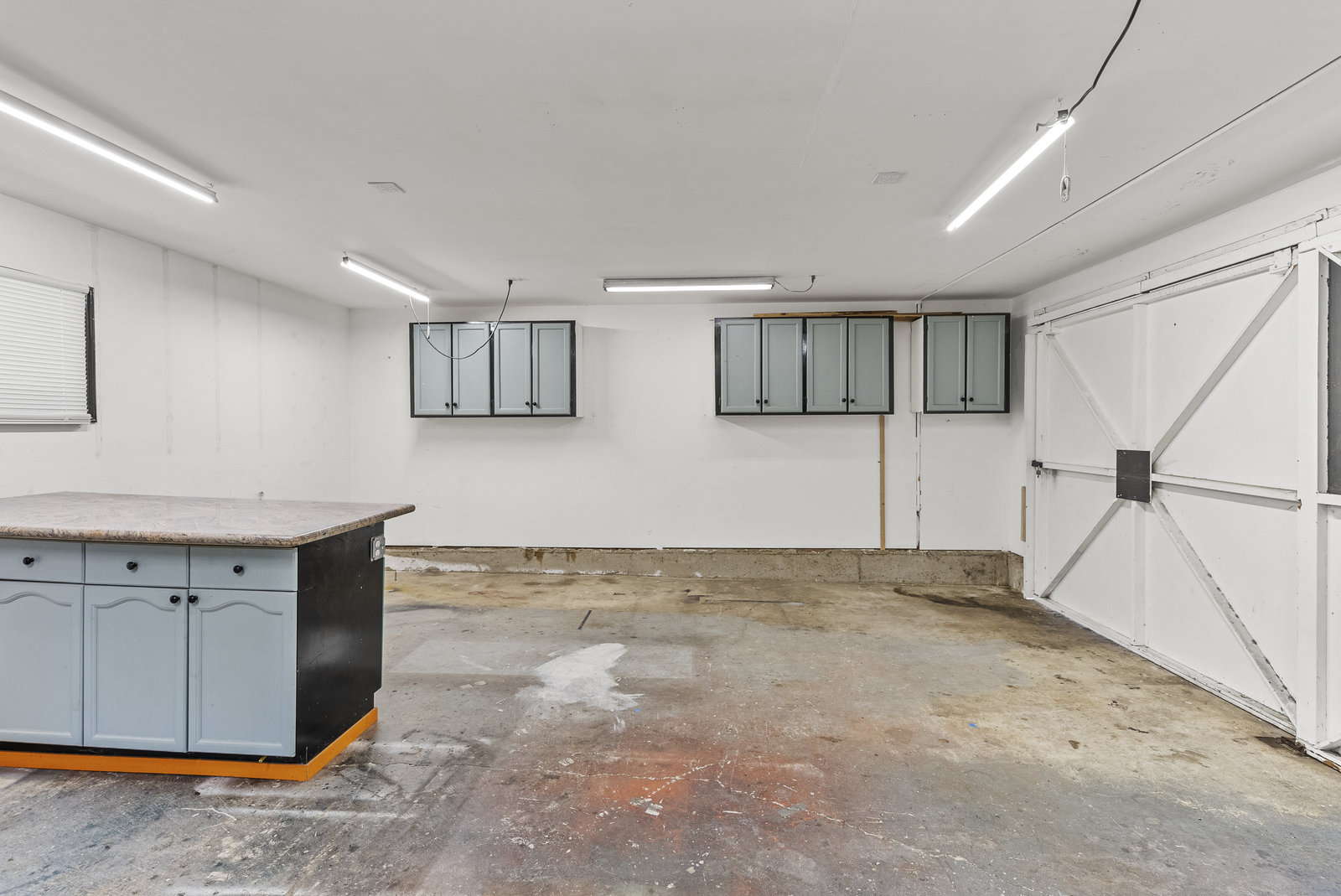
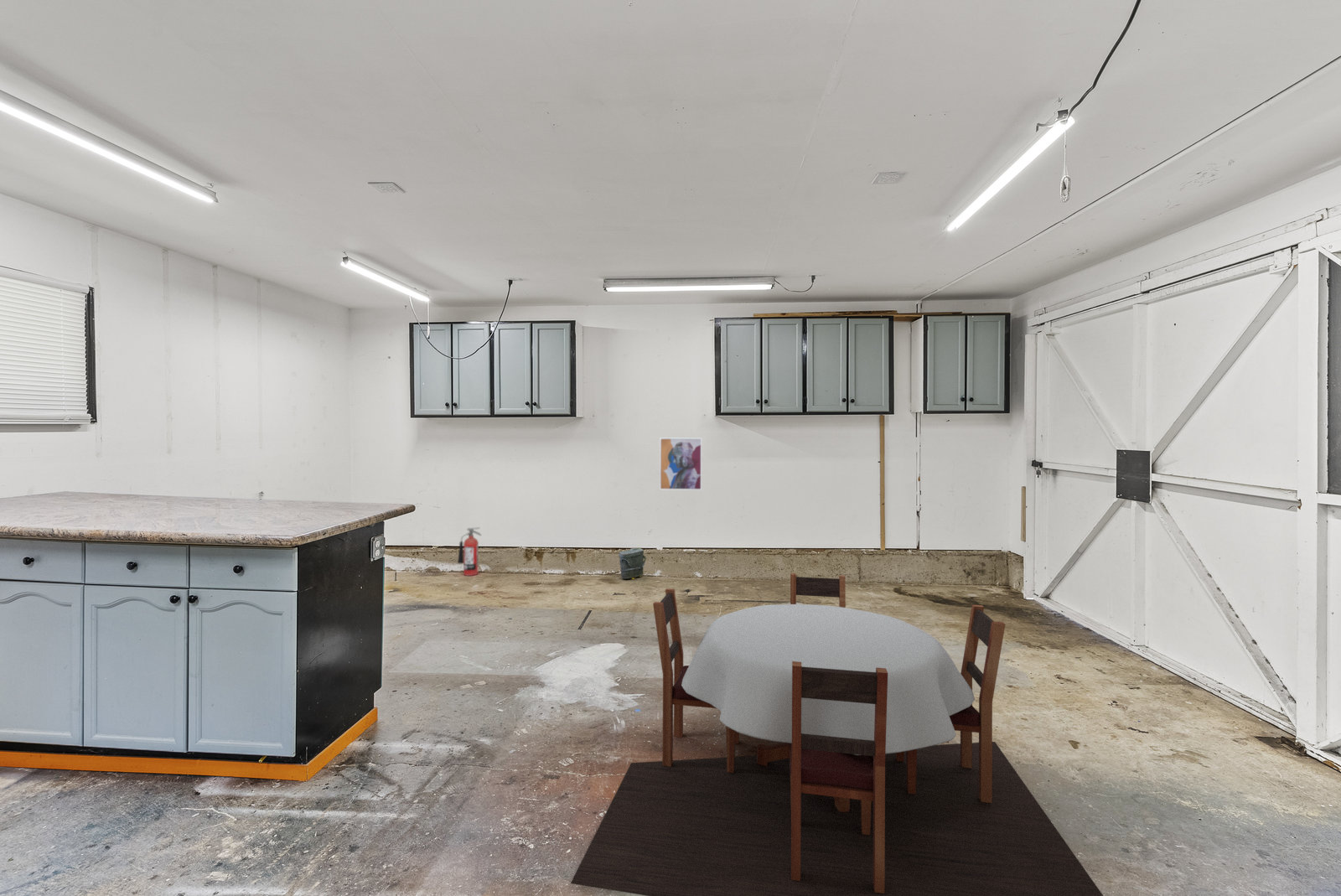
+ wall art (681, 464)
+ dining set (821, 688)
+ bag (632, 563)
+ fire extinguisher (470, 551)
